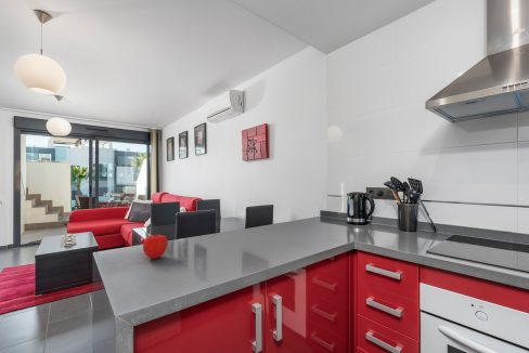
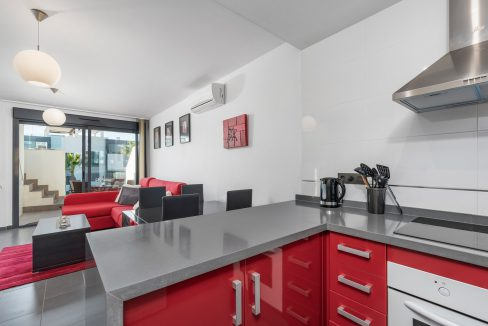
- fruit (155, 245)
